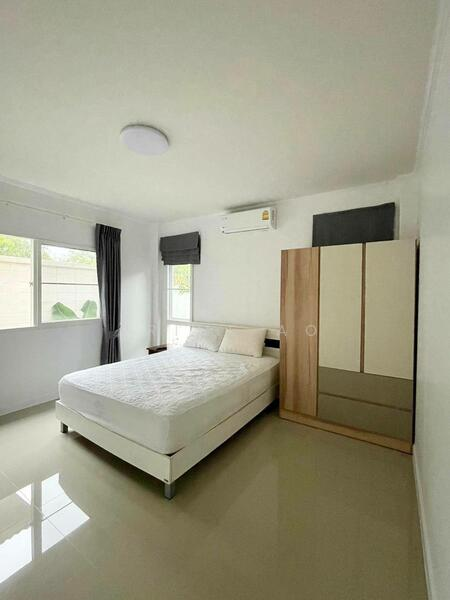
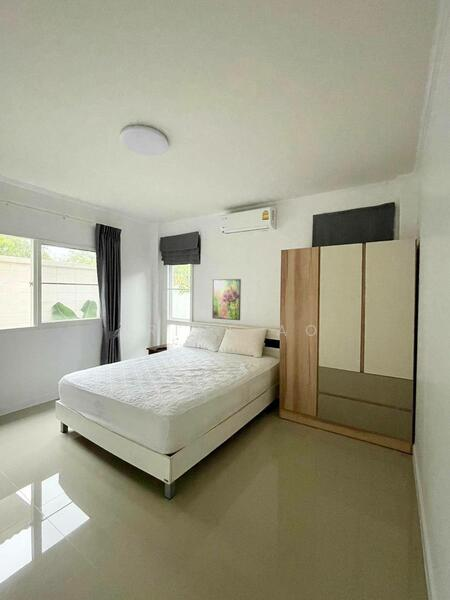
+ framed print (226, 299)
